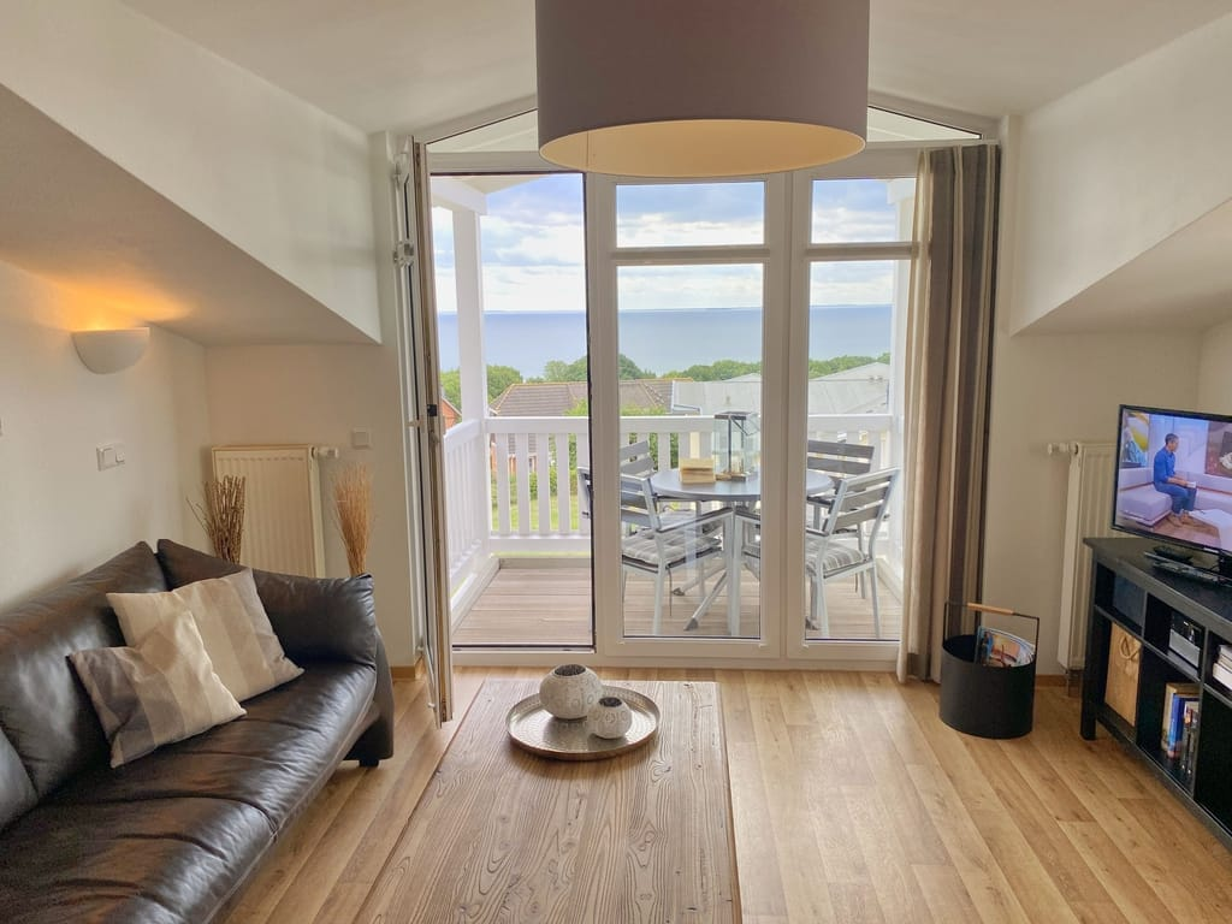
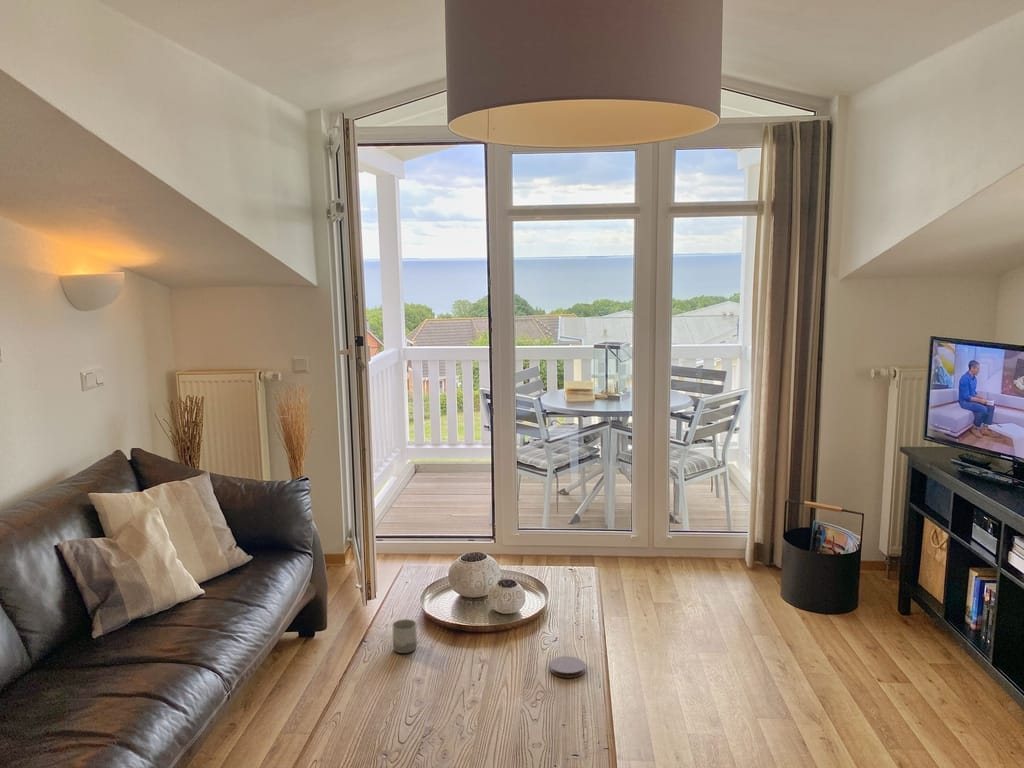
+ coaster (567, 666)
+ cup (406, 634)
